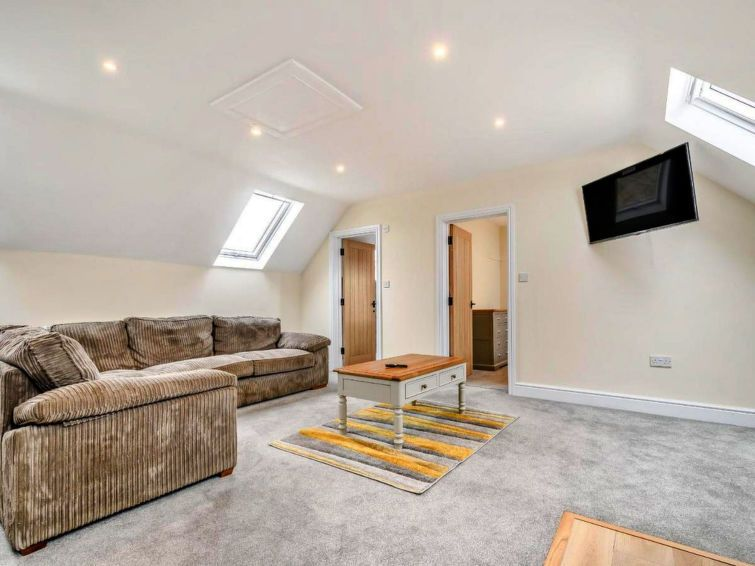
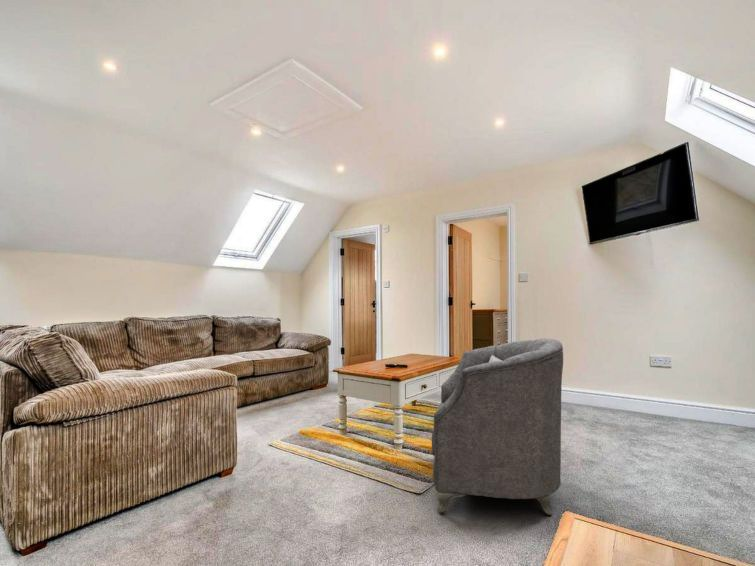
+ armchair (496, 412)
